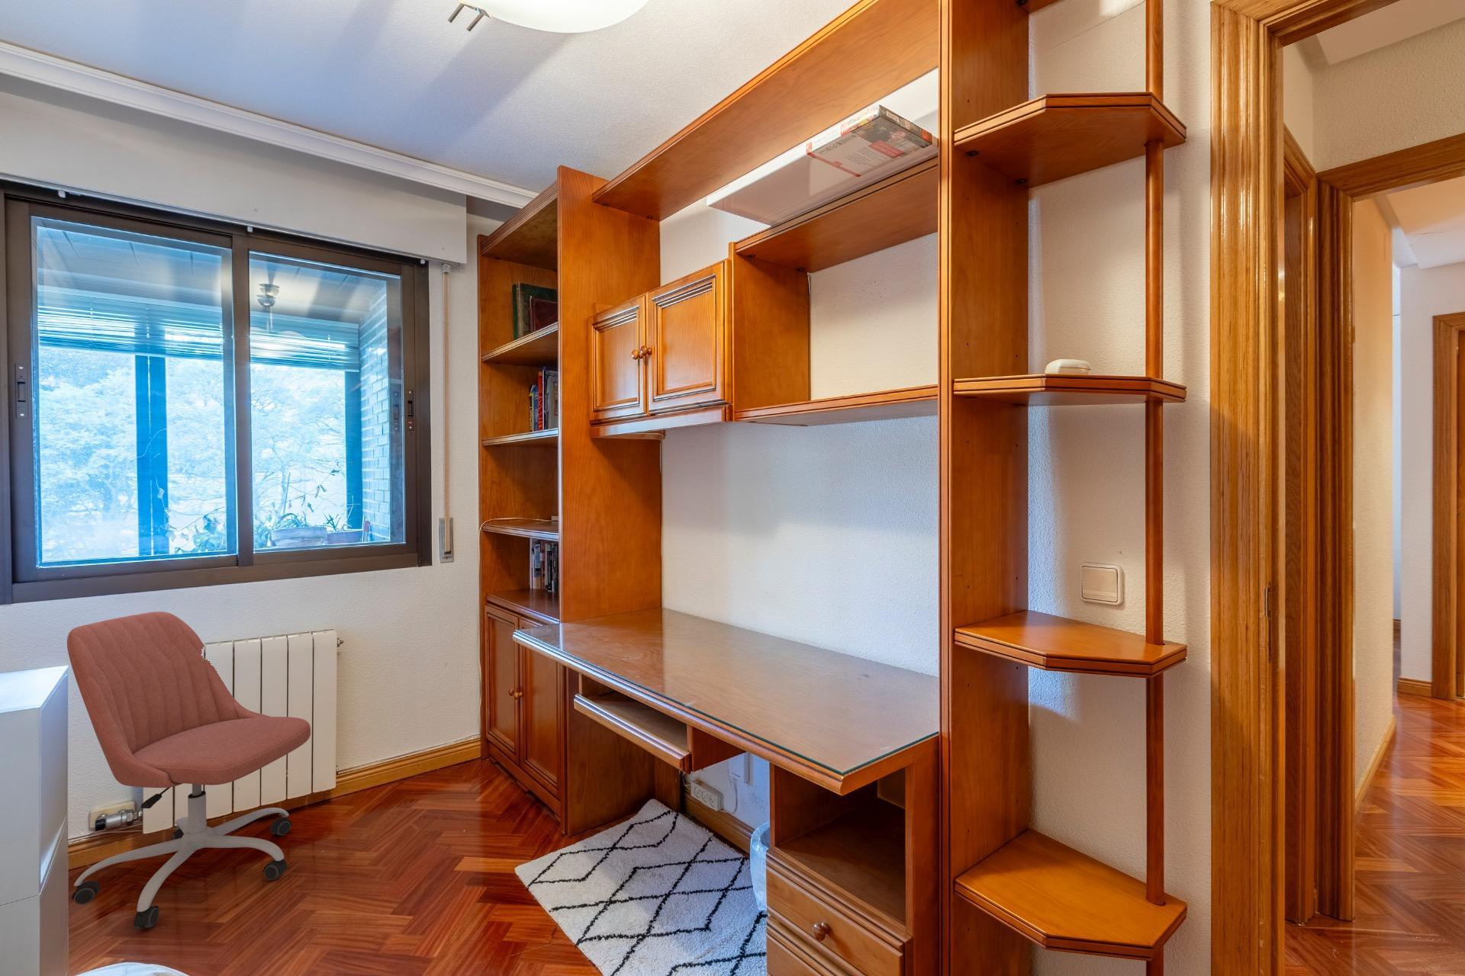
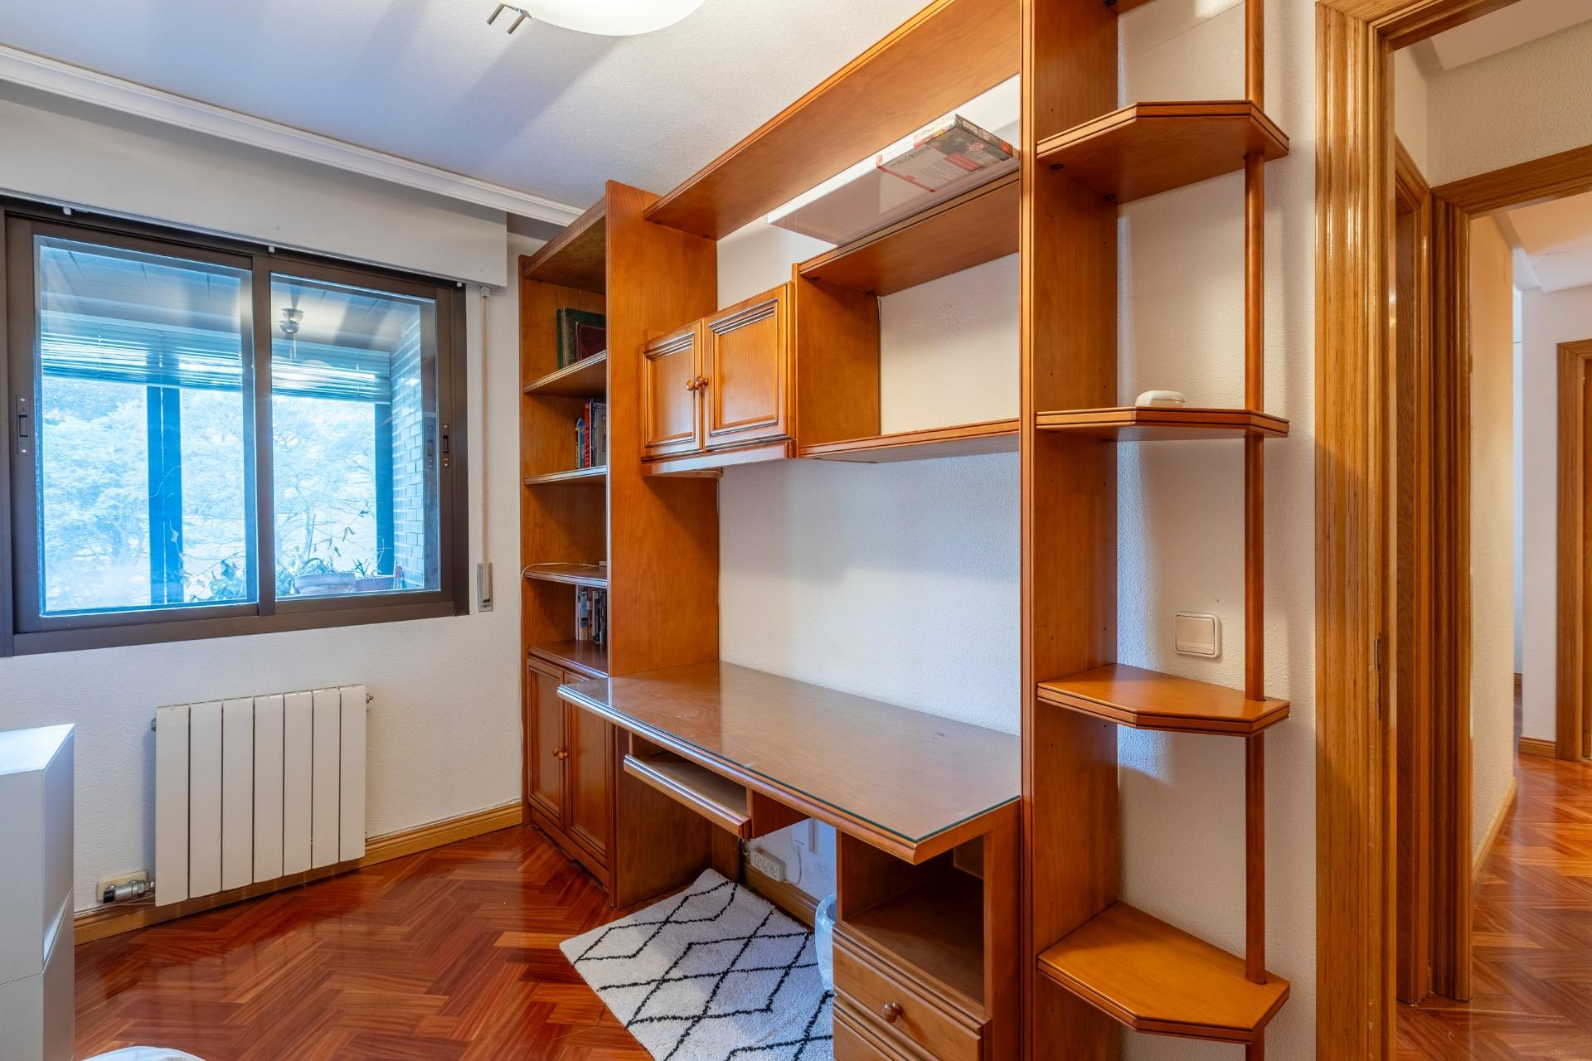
- office chair (198, 746)
